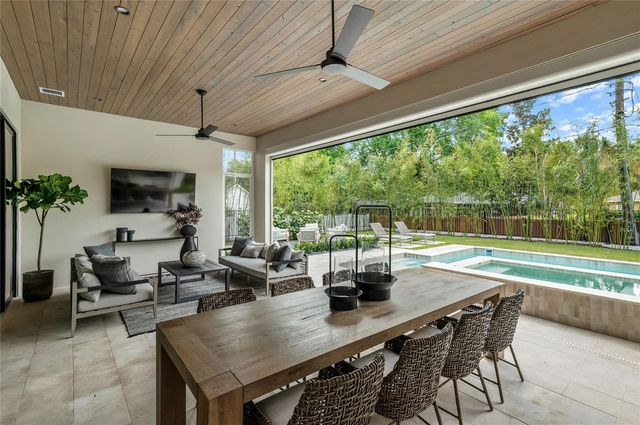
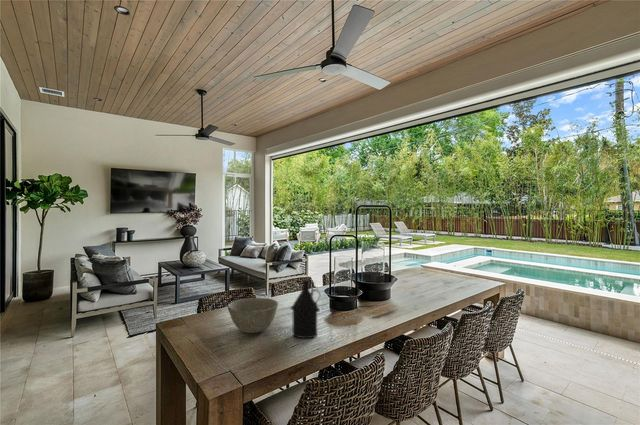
+ bottle (305, 307)
+ bowl (253, 316)
